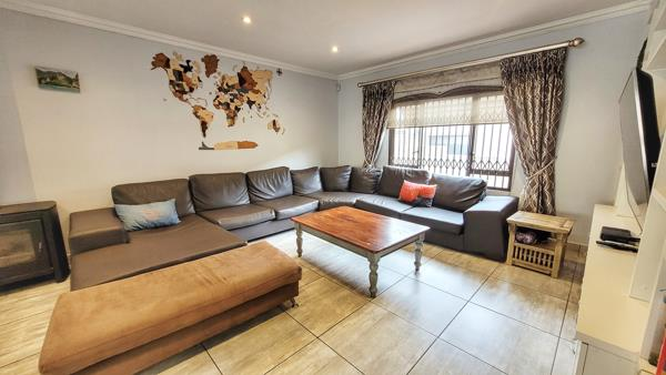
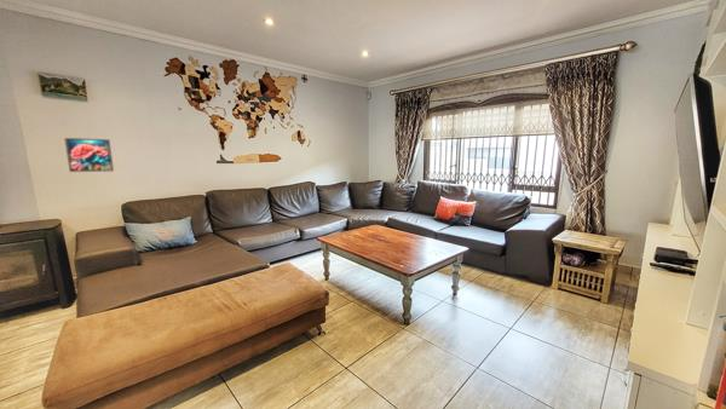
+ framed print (90, 155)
